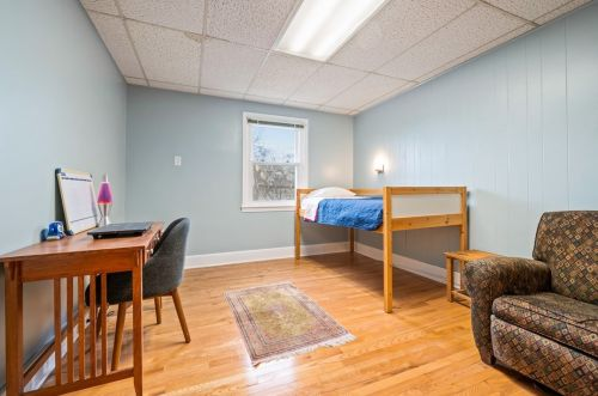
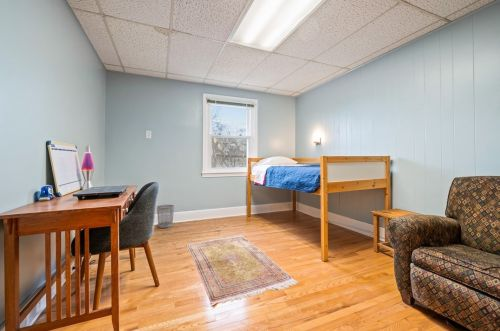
+ wastebasket (165, 216)
